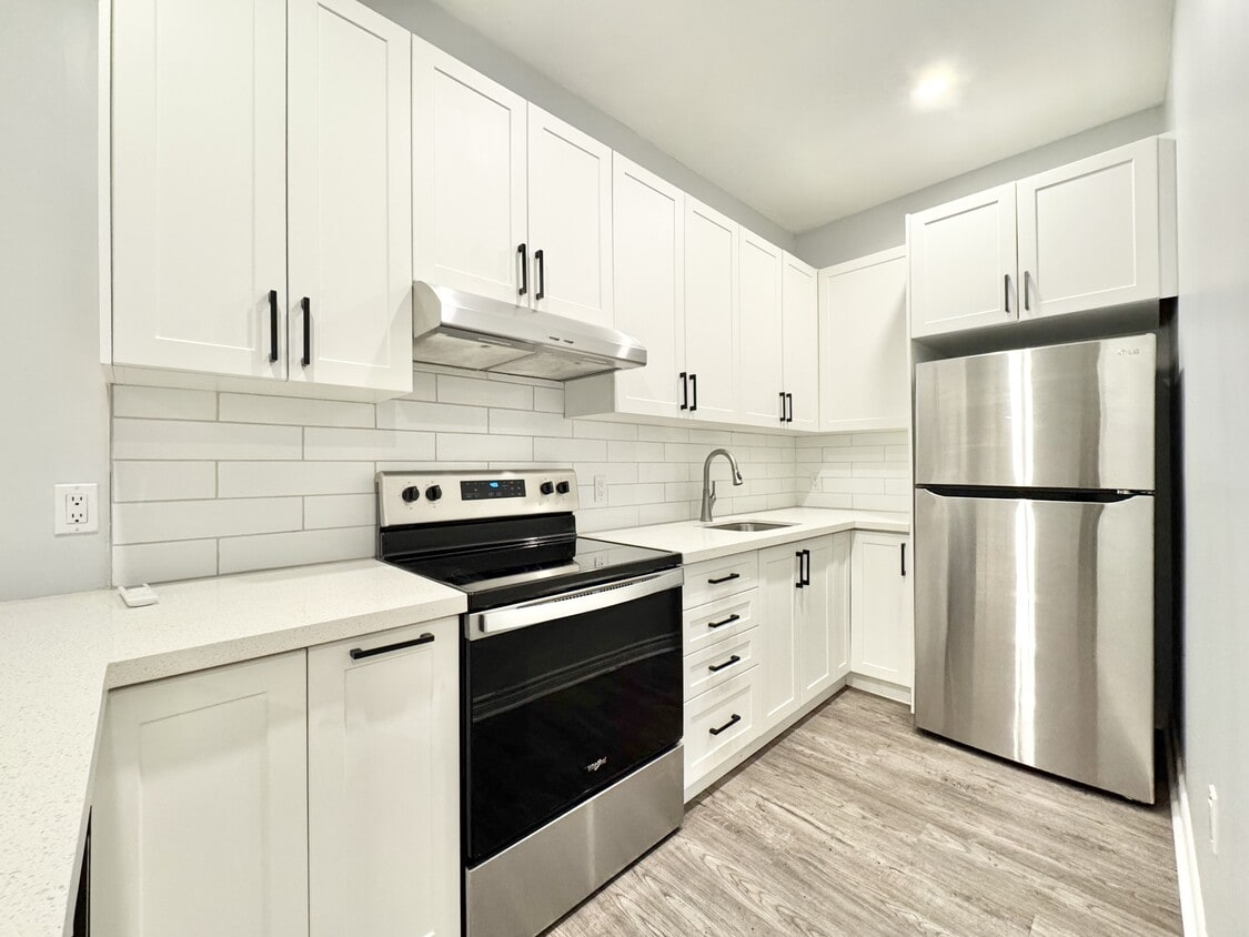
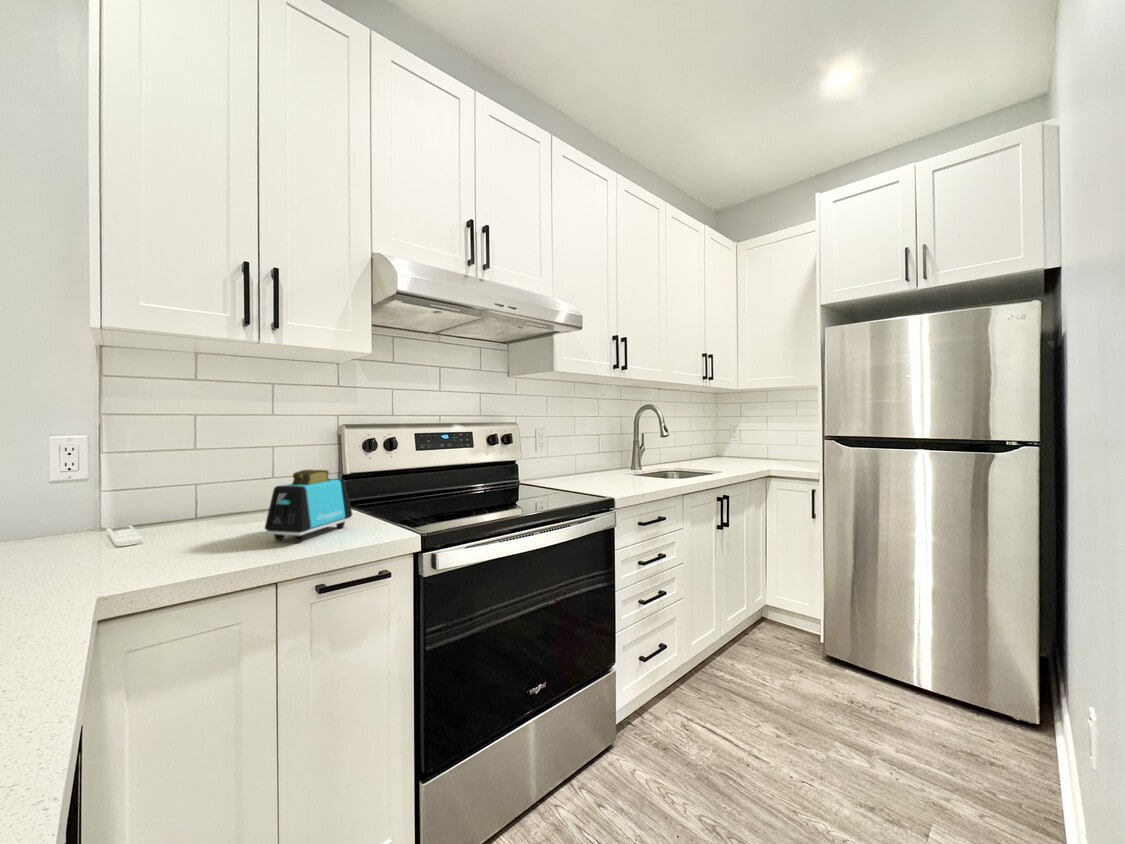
+ toaster (311, 501)
